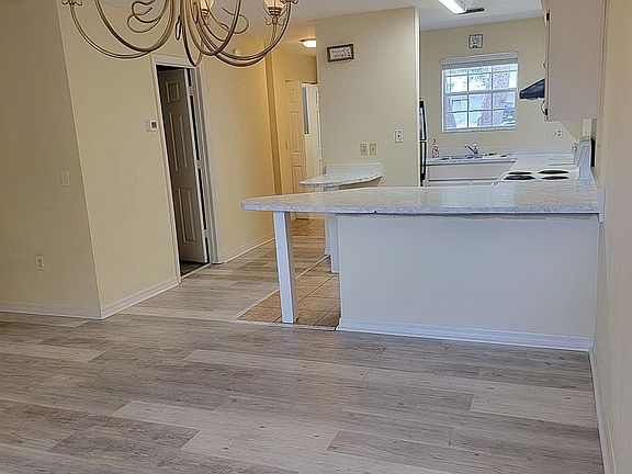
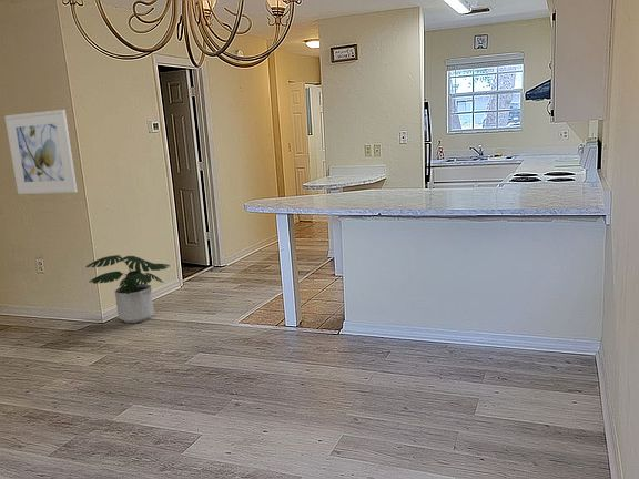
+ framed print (40, 153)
+ potted plant (135, 286)
